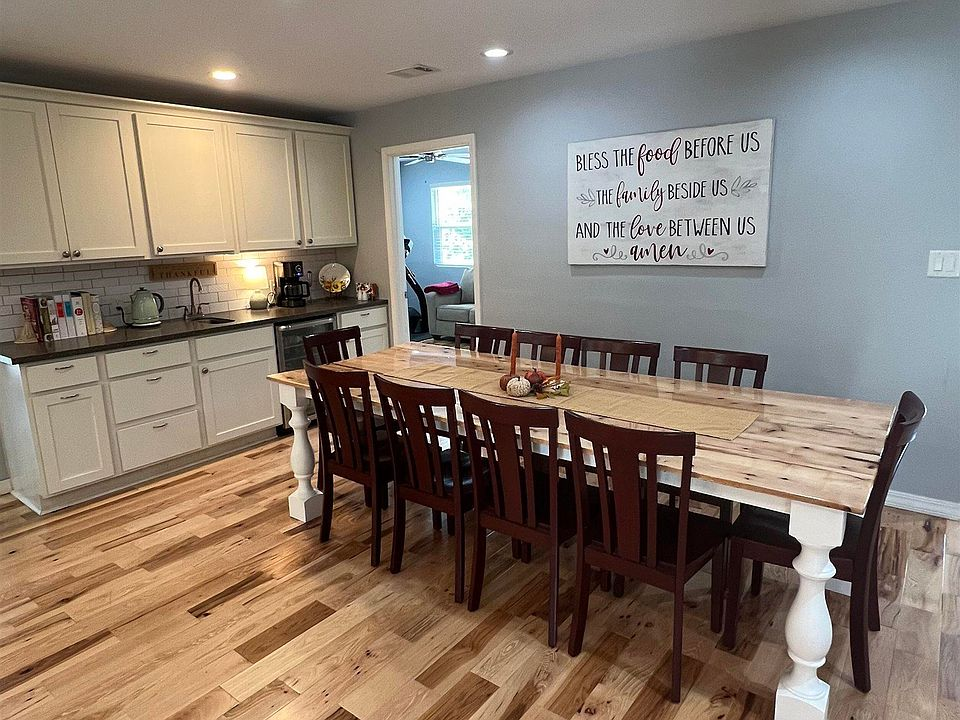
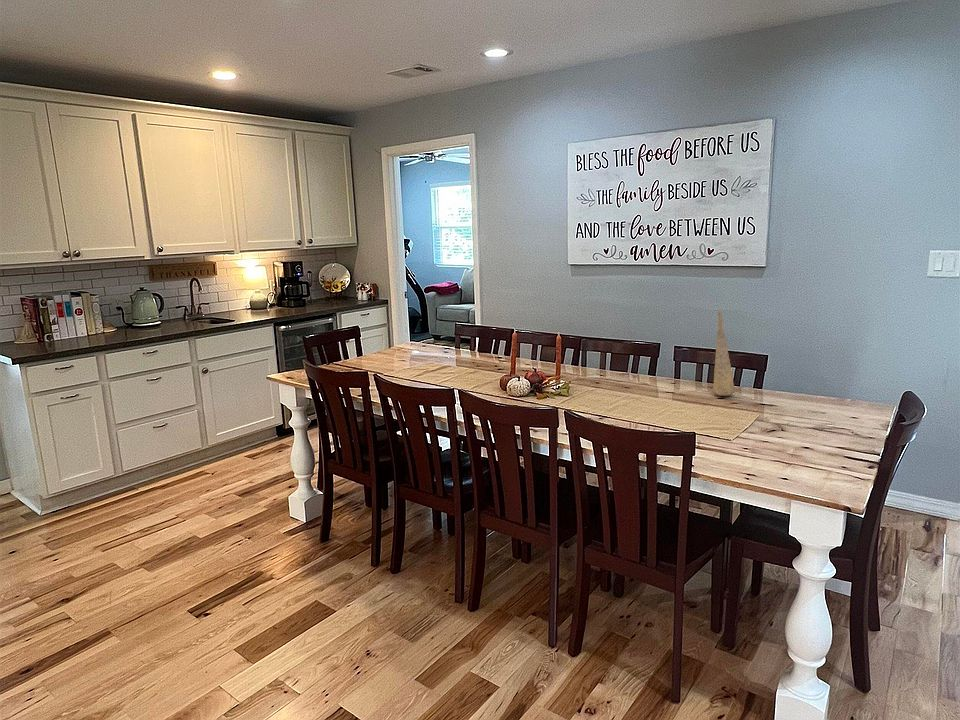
+ decorative vase (725, 353)
